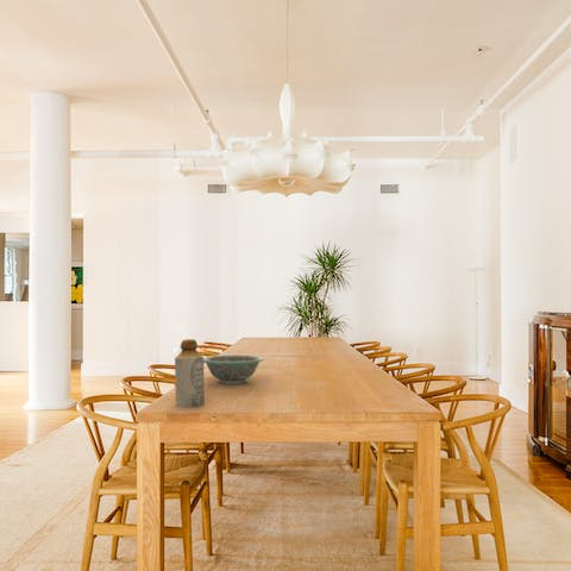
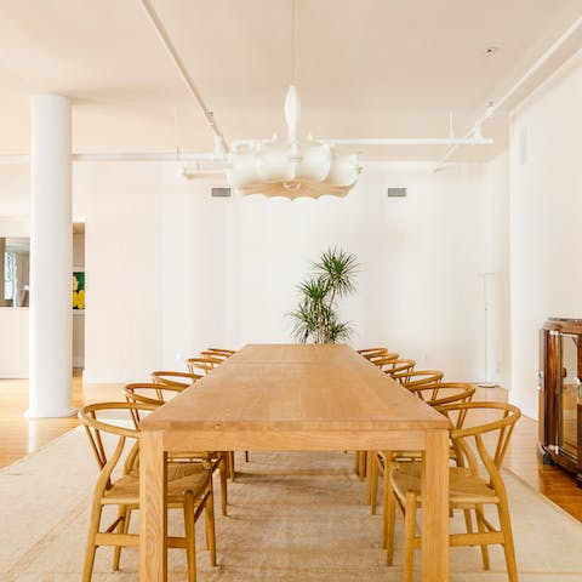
- decorative bowl (232, 370)
- bottle (189, 371)
